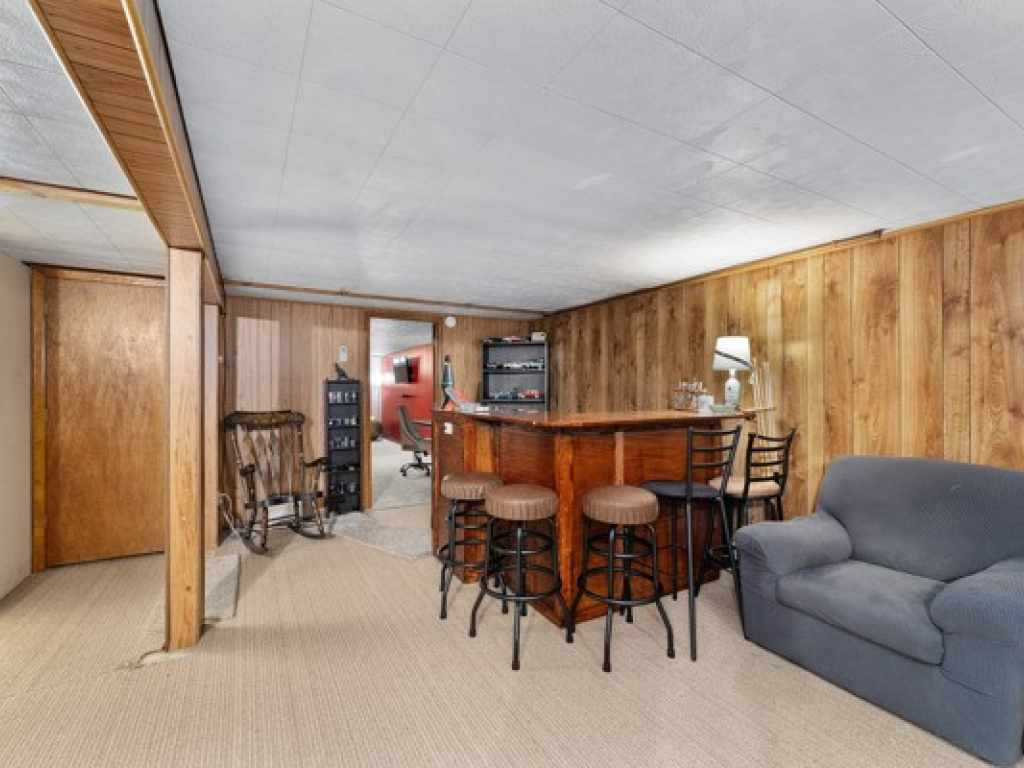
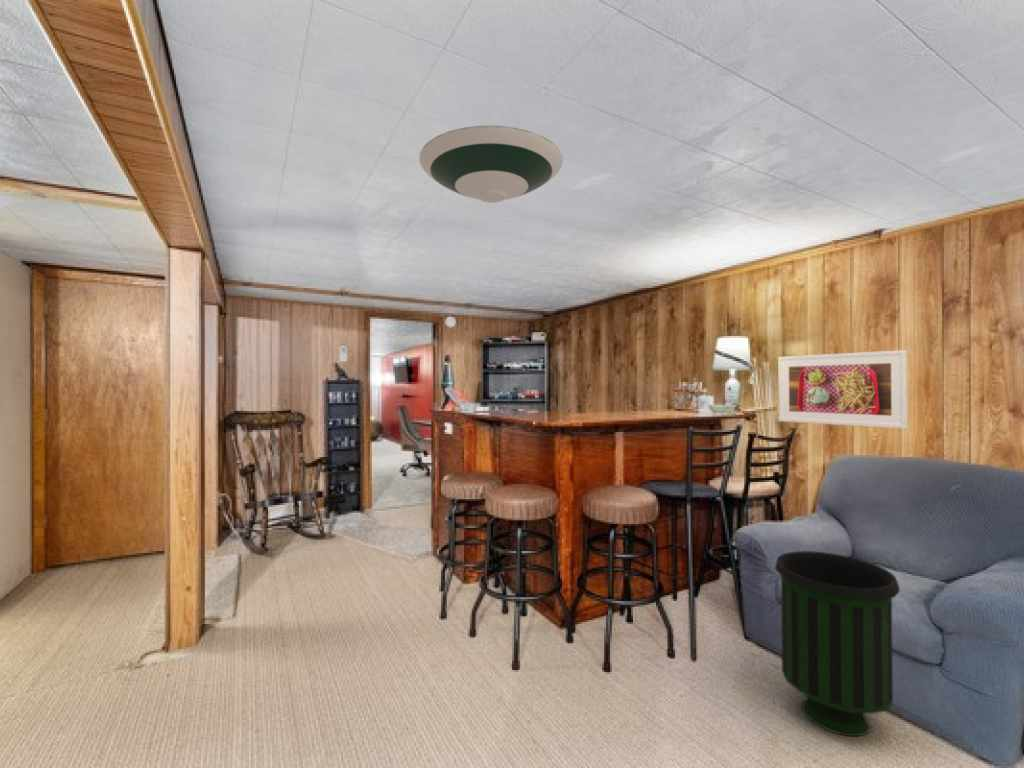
+ trash can (833, 642)
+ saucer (491, 180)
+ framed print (836, 389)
